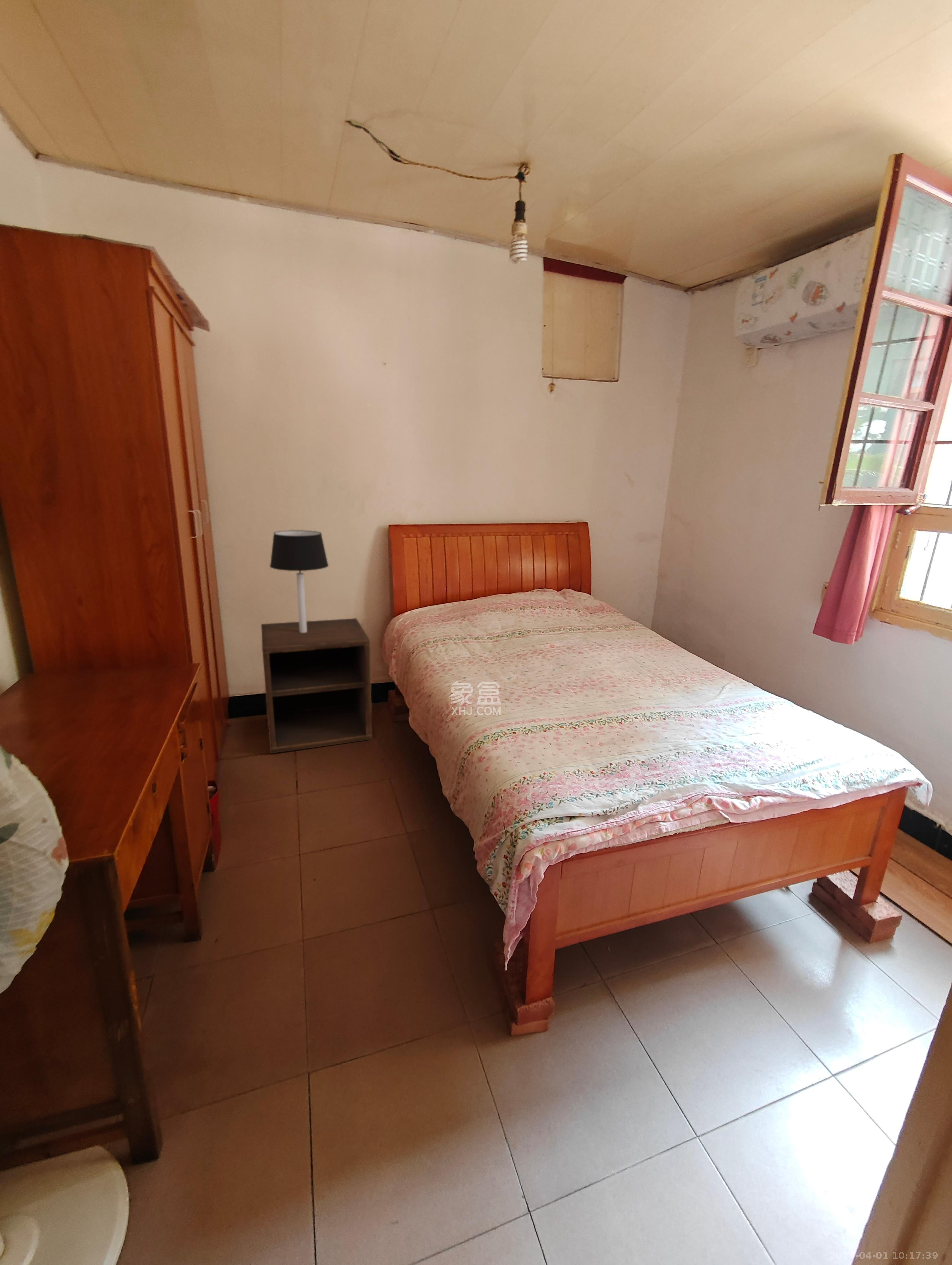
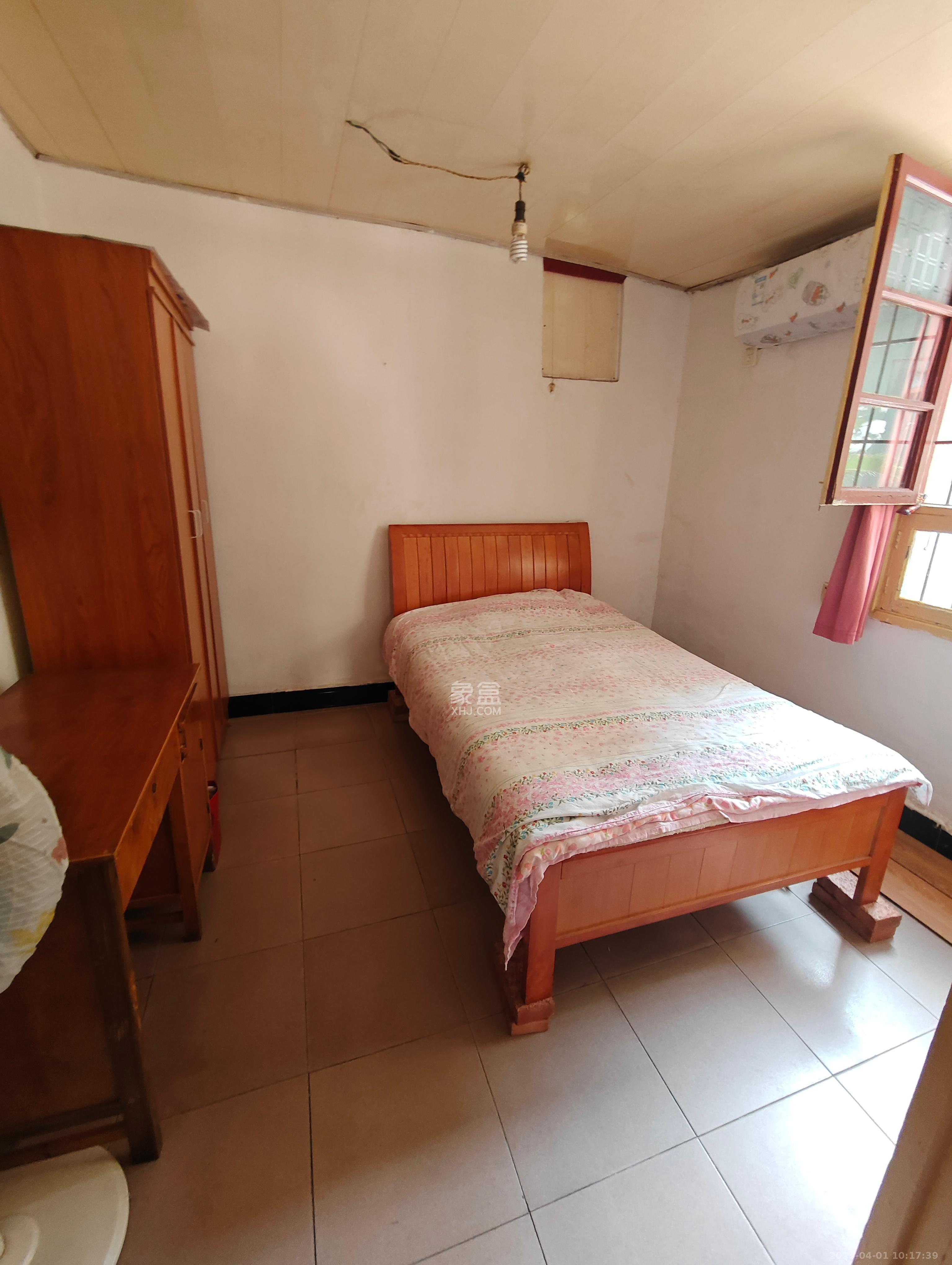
- nightstand (316, 681)
- table lamp (301, 583)
